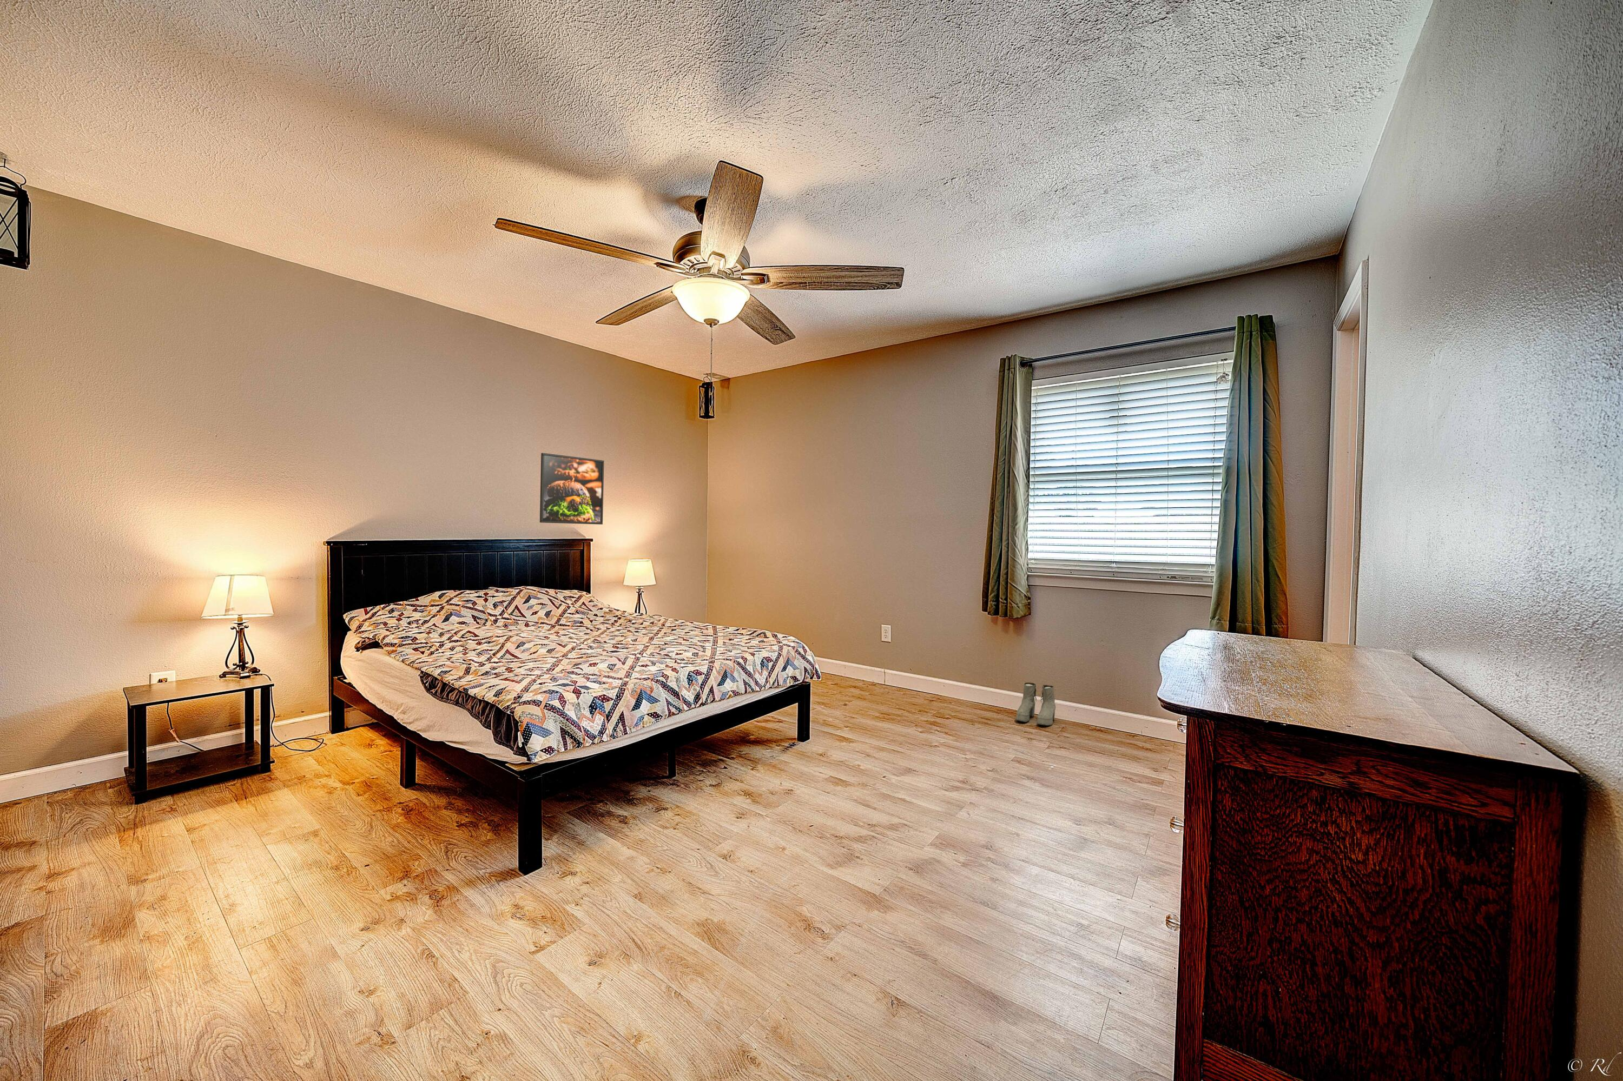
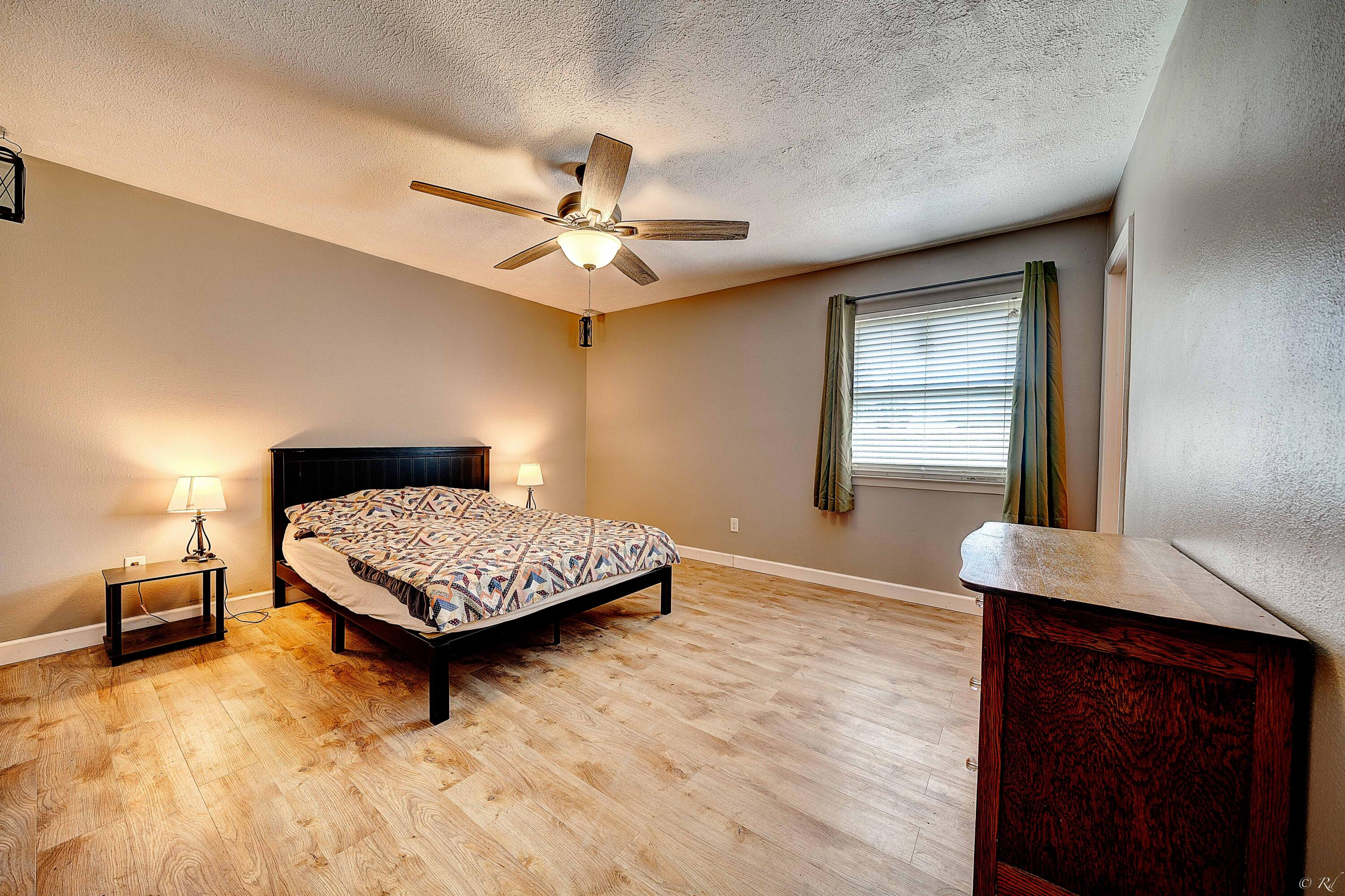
- boots (1034, 703)
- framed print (573, 490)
